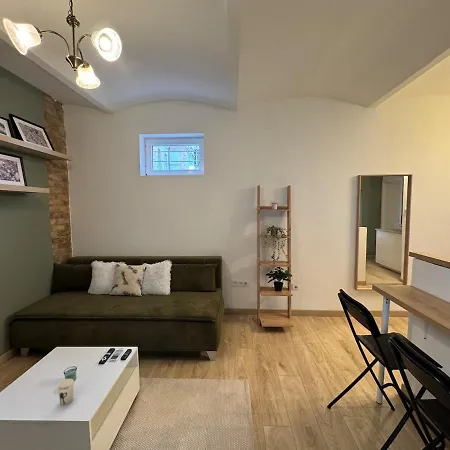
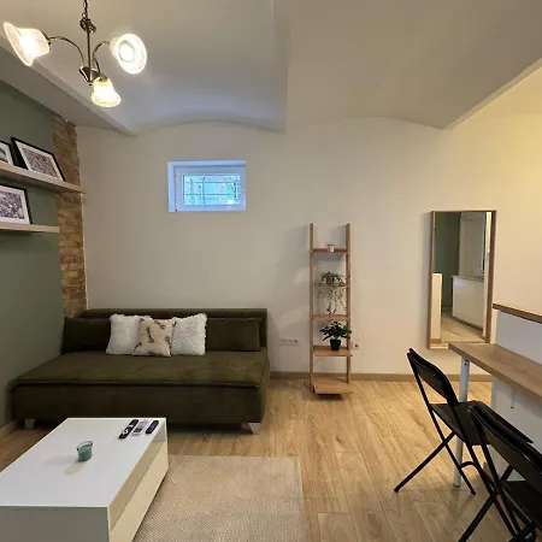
- cup (66, 391)
